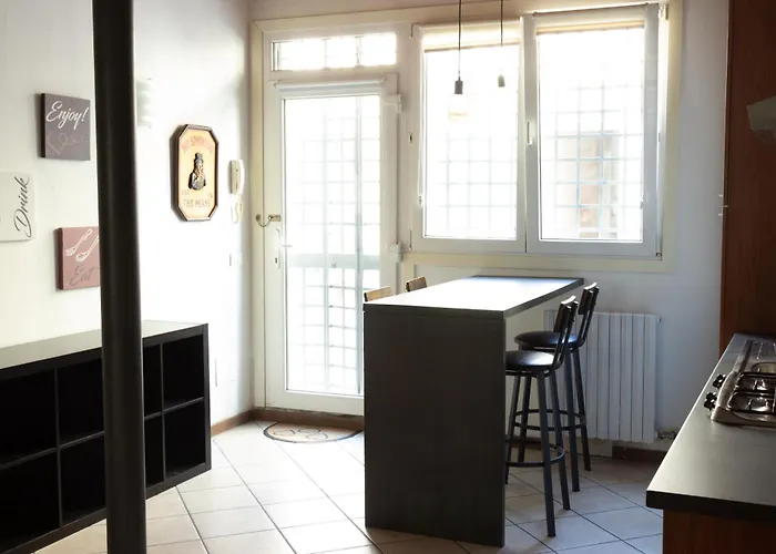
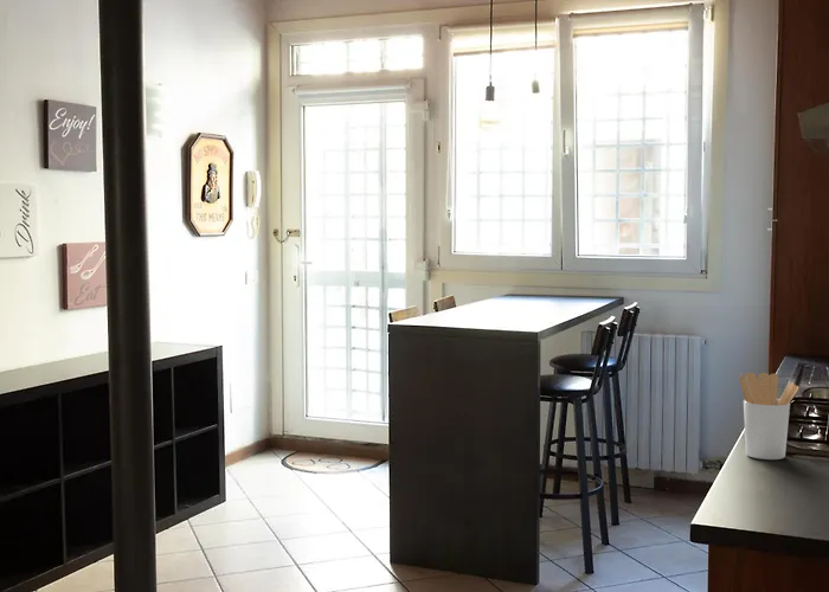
+ utensil holder (764, 412)
